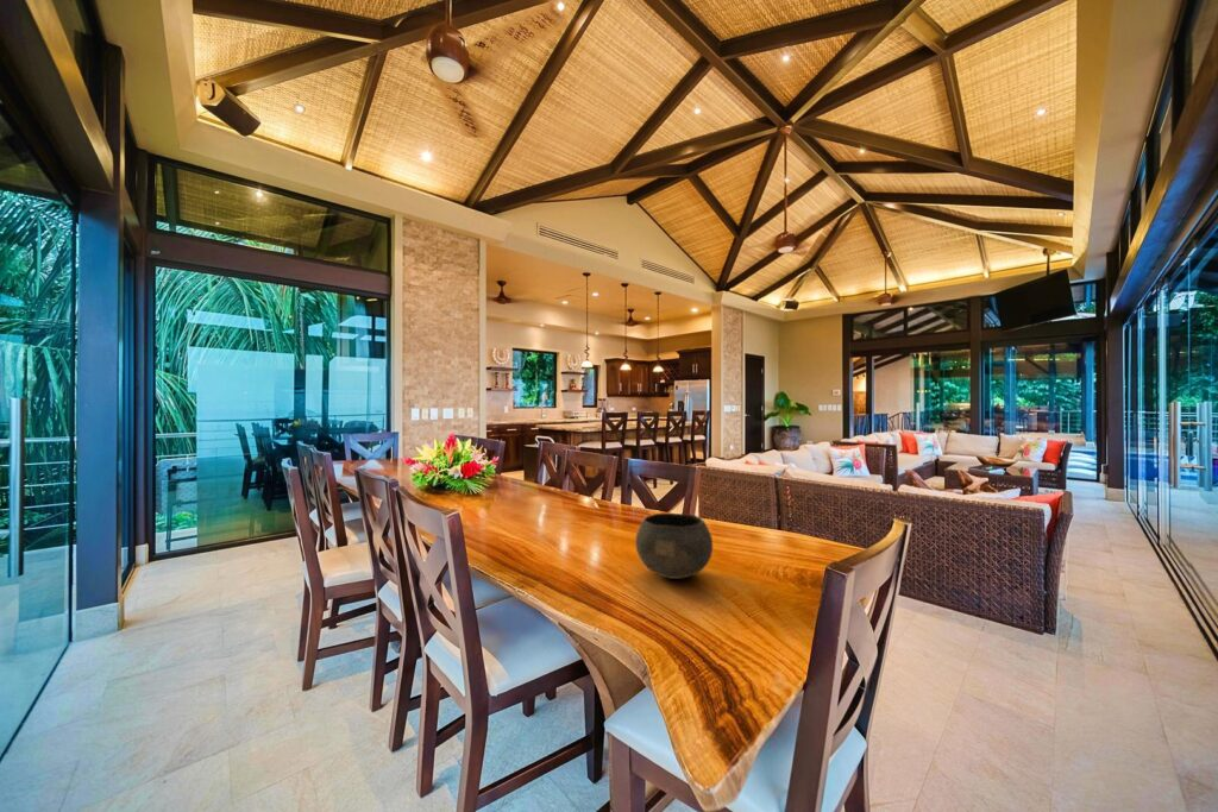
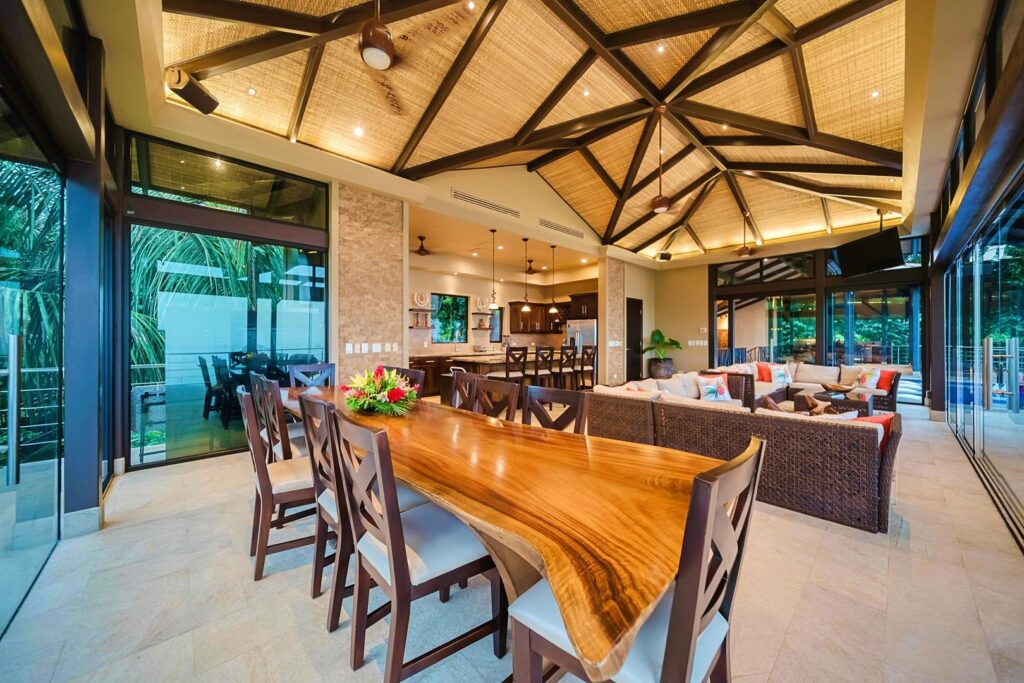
- bowl (673, 546)
